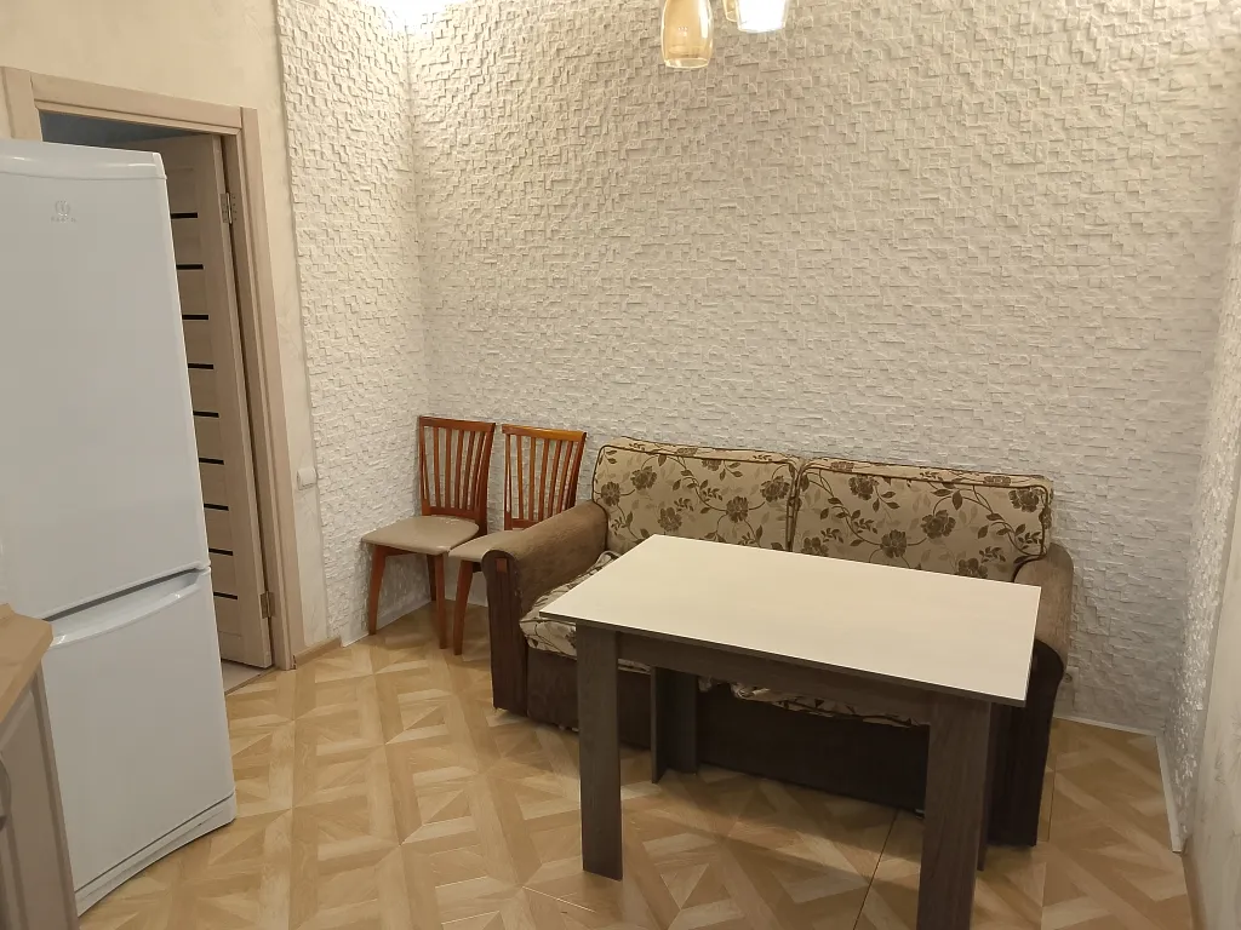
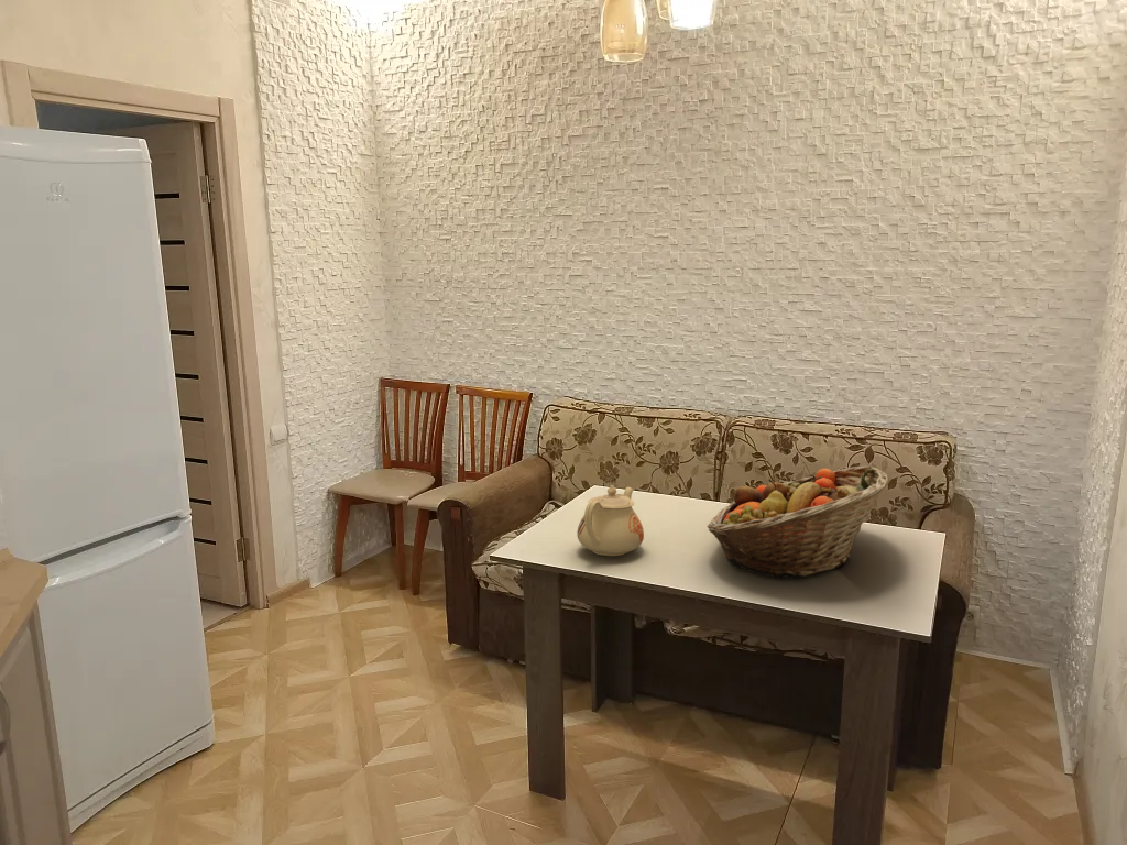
+ fruit basket (797, 513)
+ teapot (610, 517)
